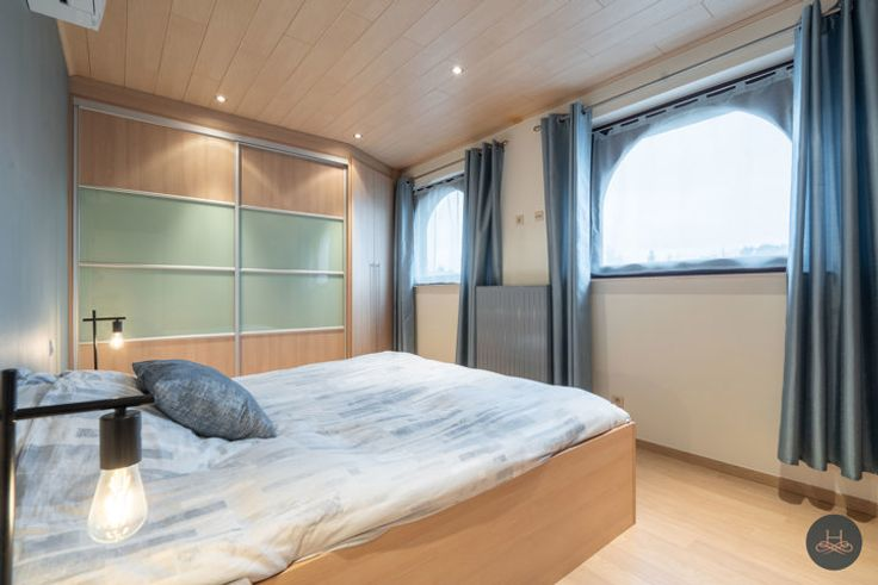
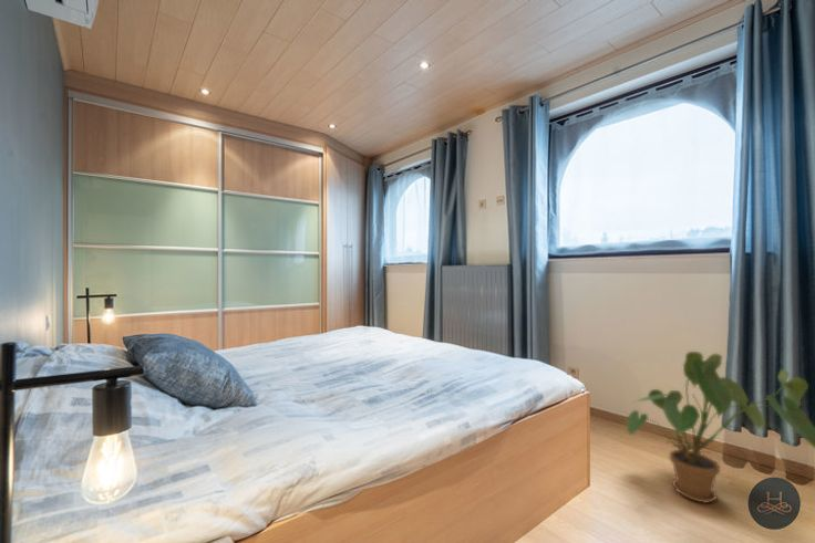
+ house plant (710, 421)
